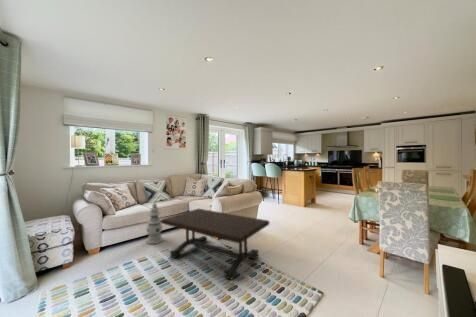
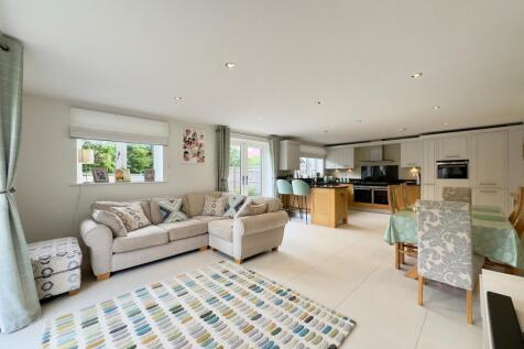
- coffee table (215, 237)
- lantern (154, 220)
